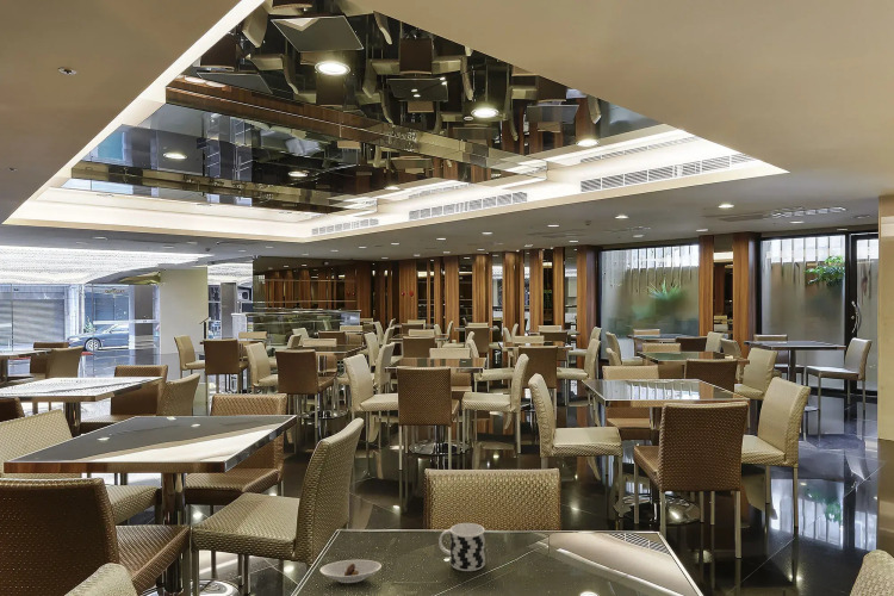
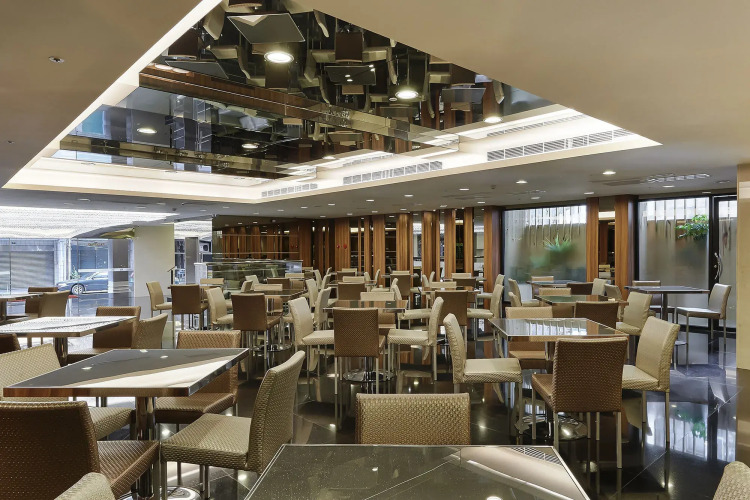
- cup (461, 546)
- saucer (350, 571)
